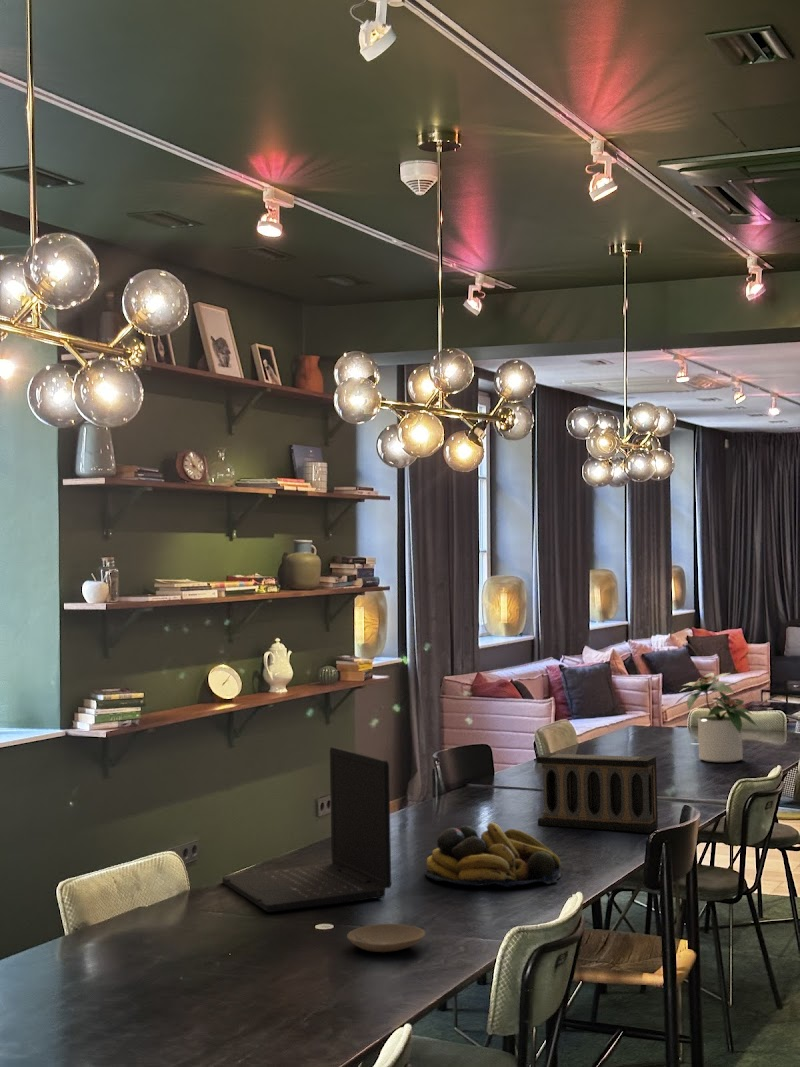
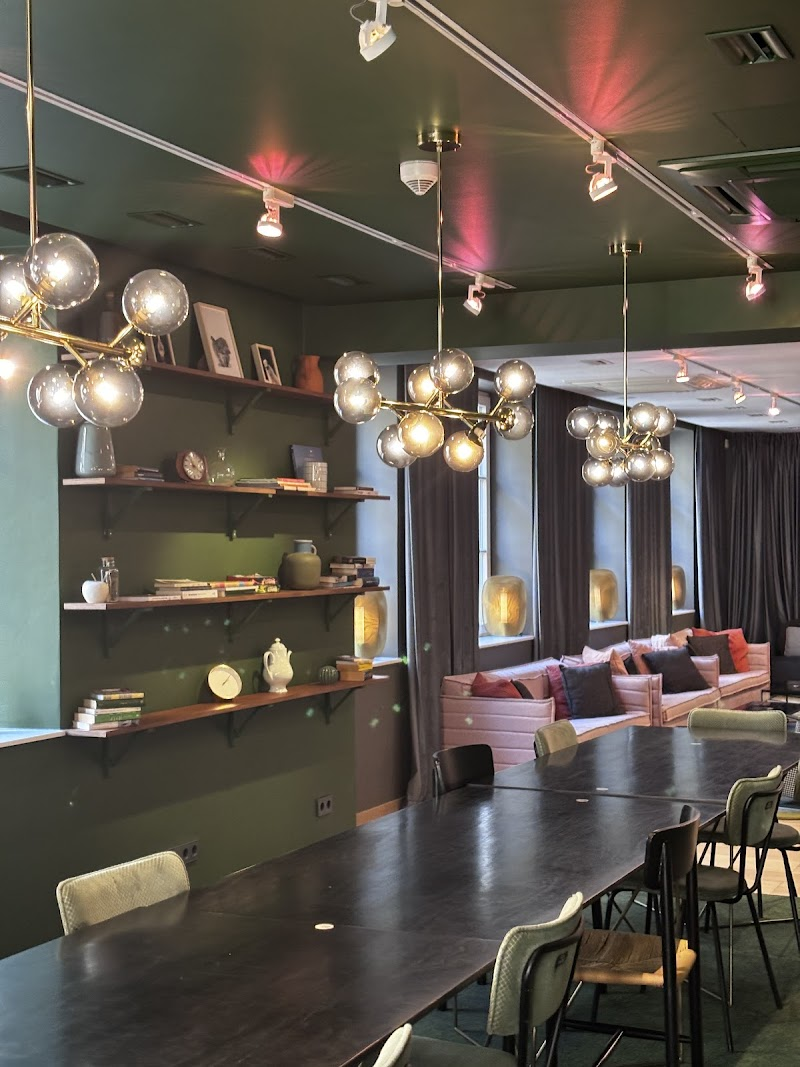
- laptop (331, 823)
- potted plant (713, 716)
- fruit bowl (491, 849)
- speaker (596, 791)
- plate (386, 940)
